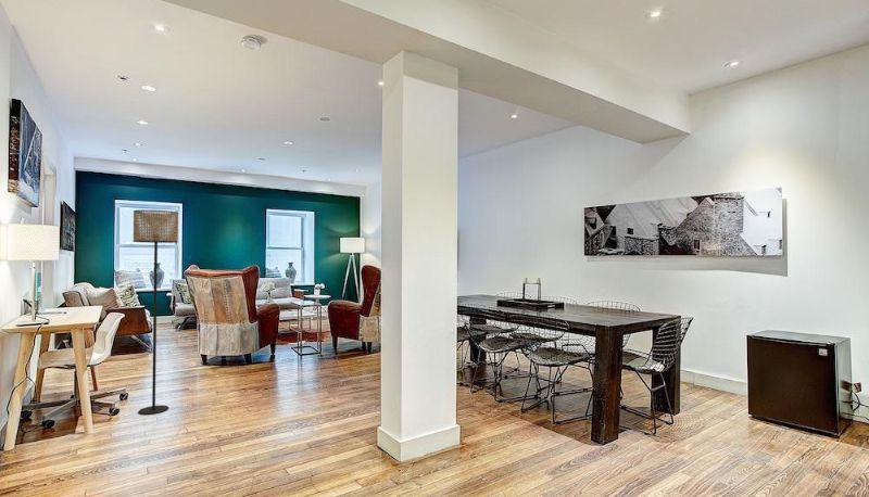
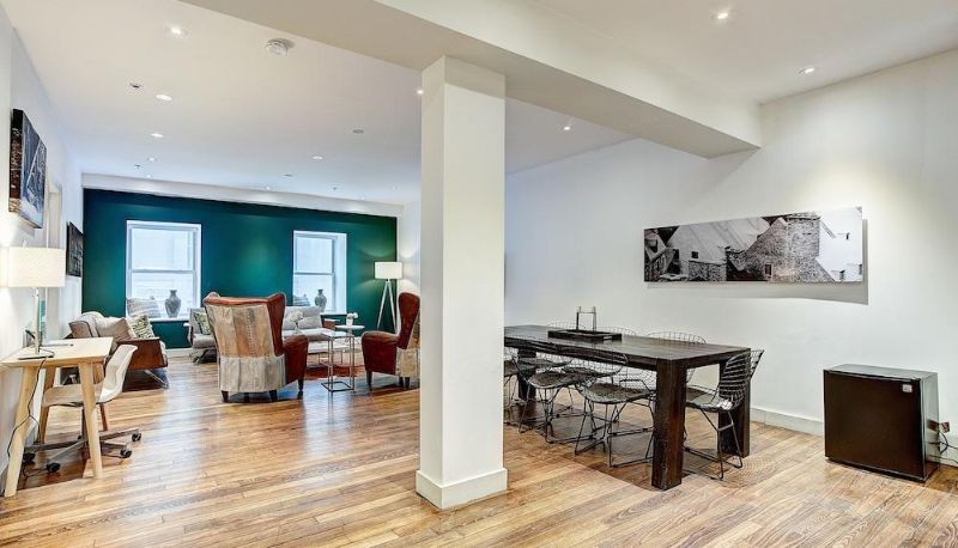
- floor lamp (154, 310)
